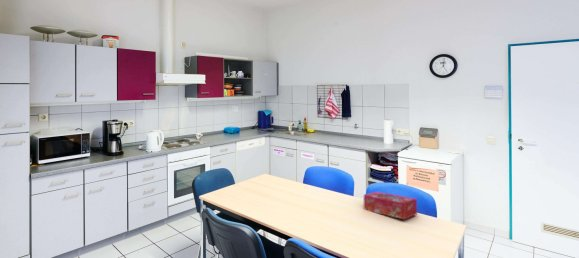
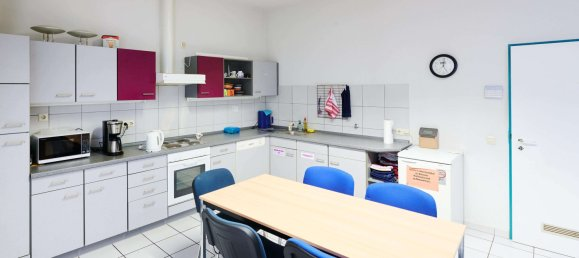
- tissue box (389, 204)
